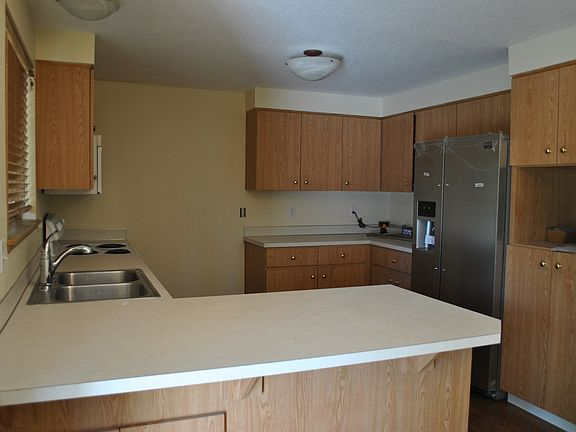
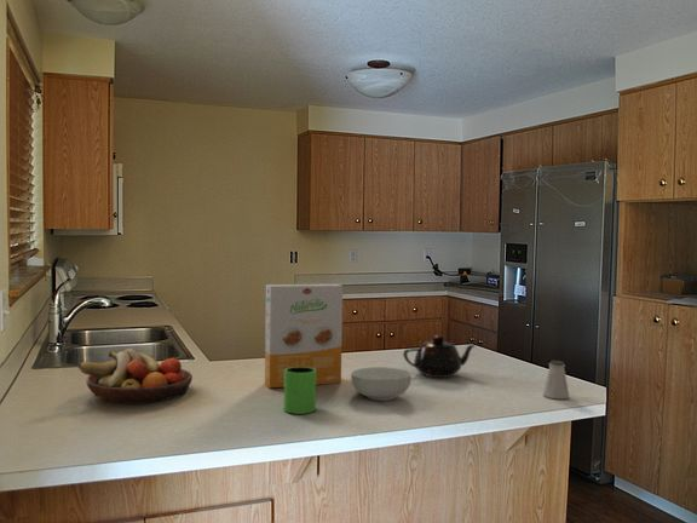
+ mug (296, 387)
+ cereal box (304, 334)
+ saltshaker (555, 378)
+ cereal bowl (380, 384)
+ fruit bowl (139, 372)
+ teapot (439, 355)
